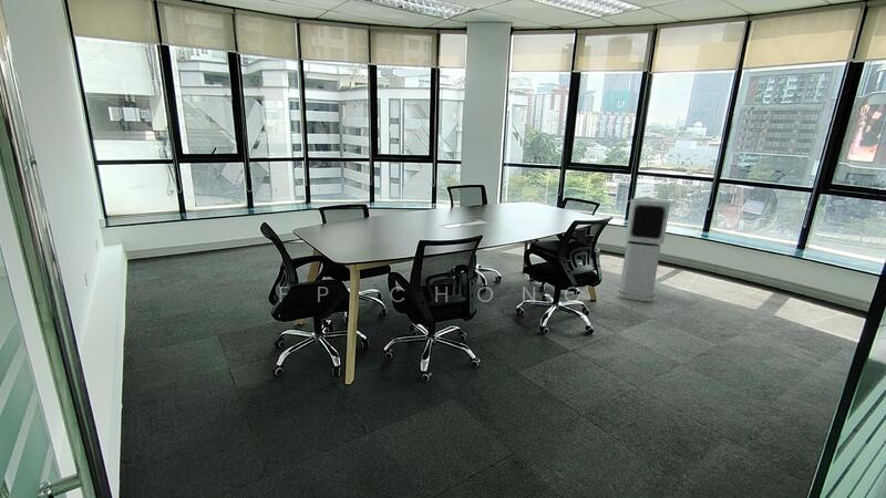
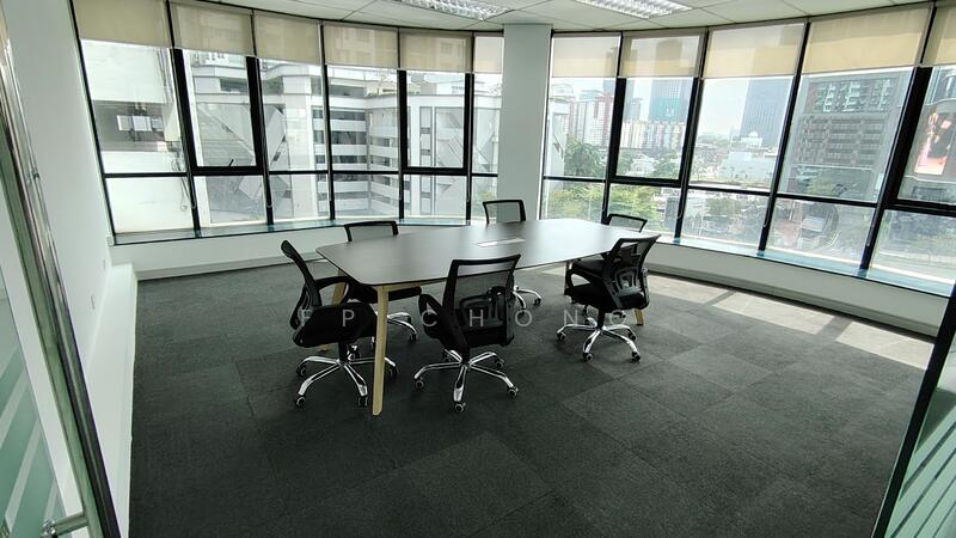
- air purifier (641, 248)
